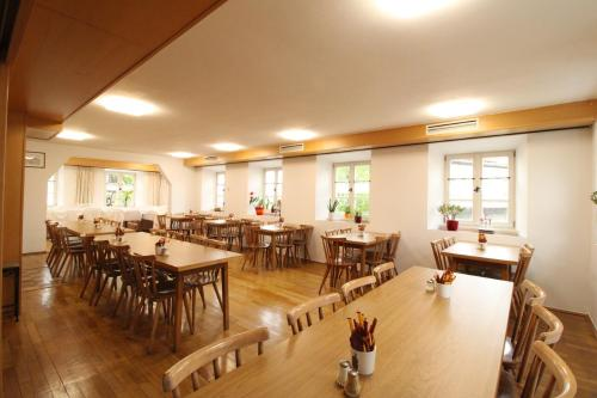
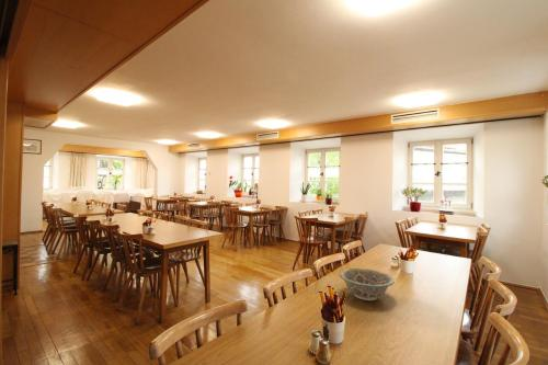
+ bowl (365, 285)
